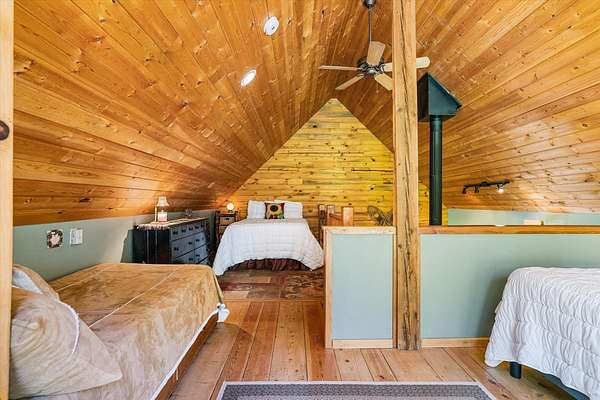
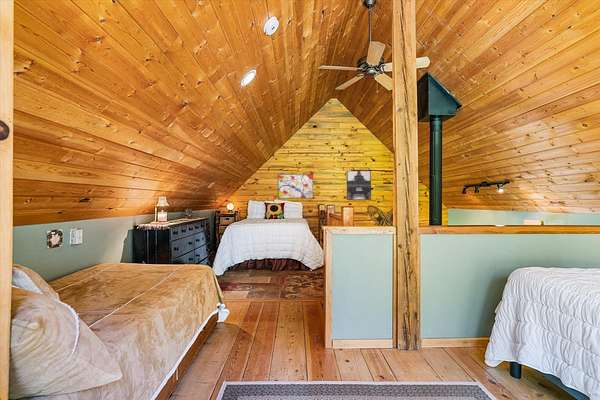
+ wall art (295, 186)
+ wall art (358, 185)
